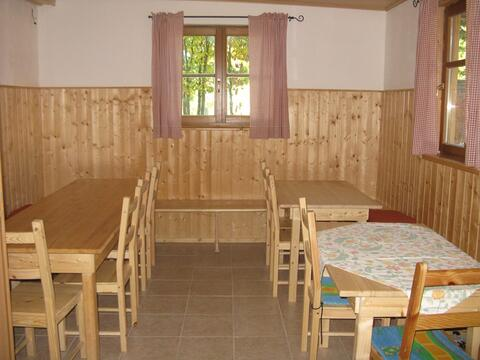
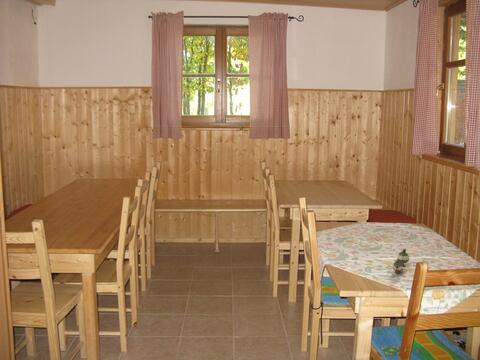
+ teapot (400, 260)
